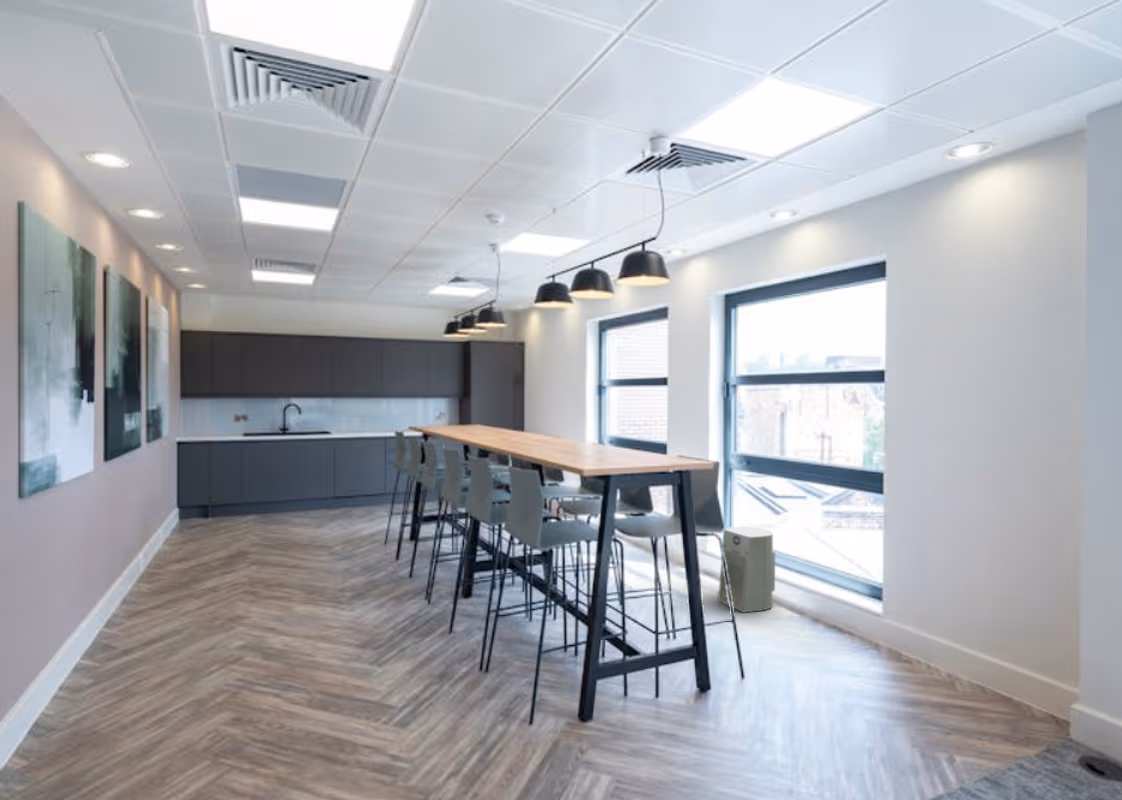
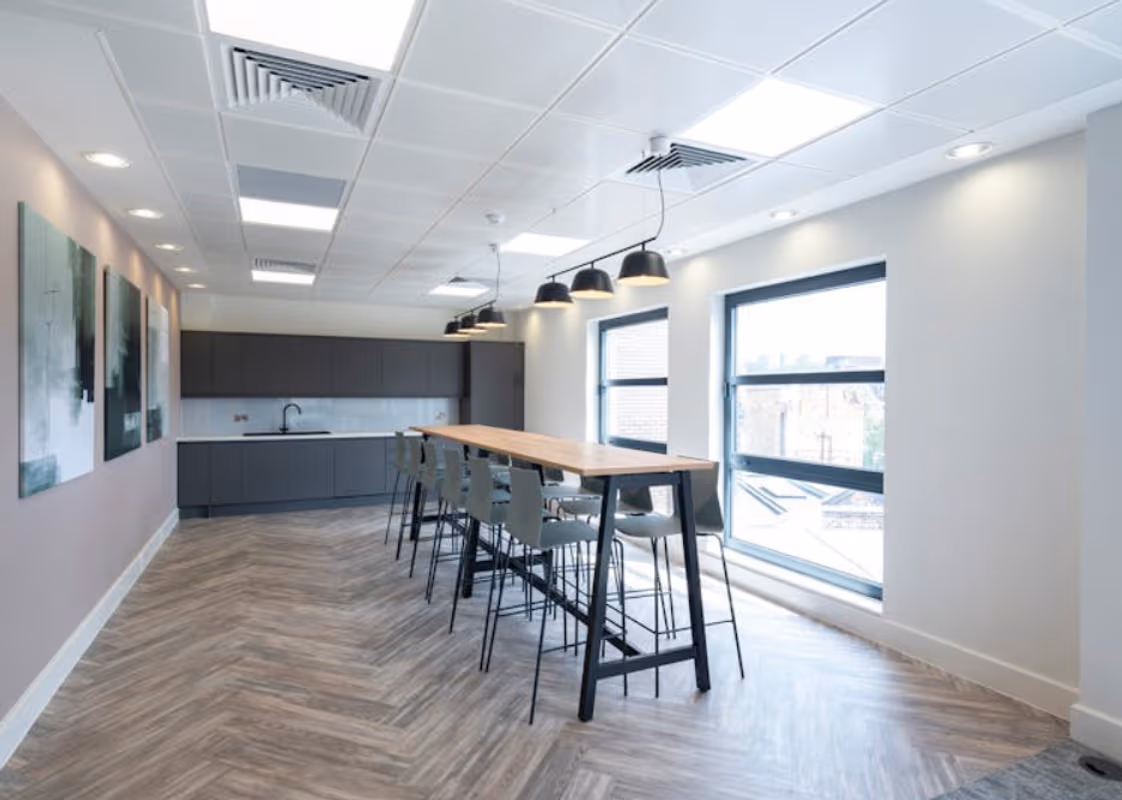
- fan (750, 566)
